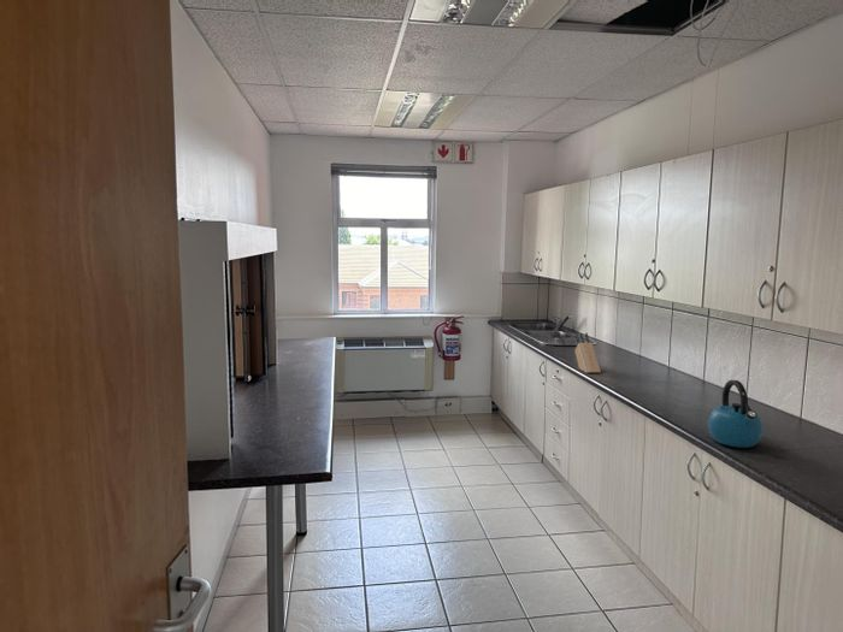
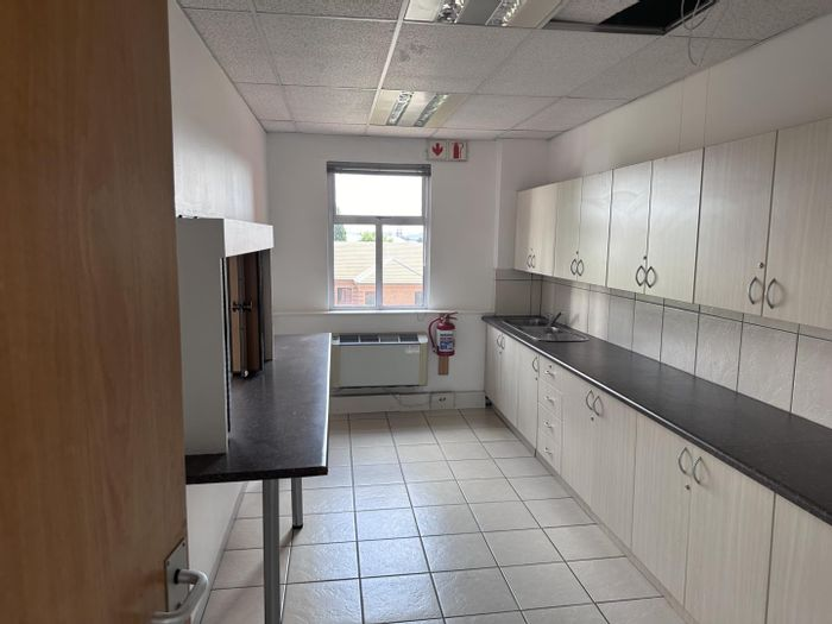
- knife block (586, 352)
- kettle (737, 413)
